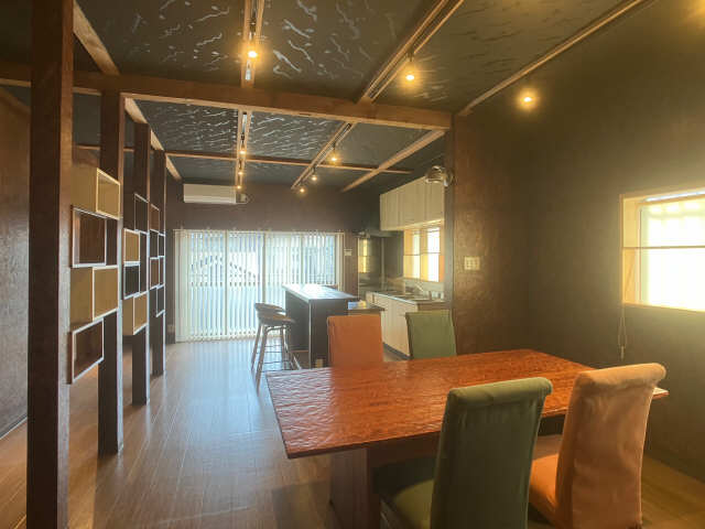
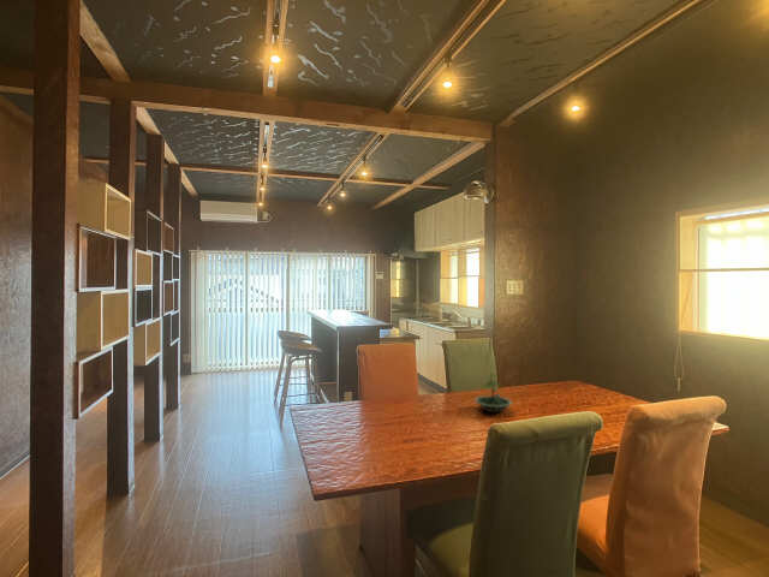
+ terrarium (493, 381)
